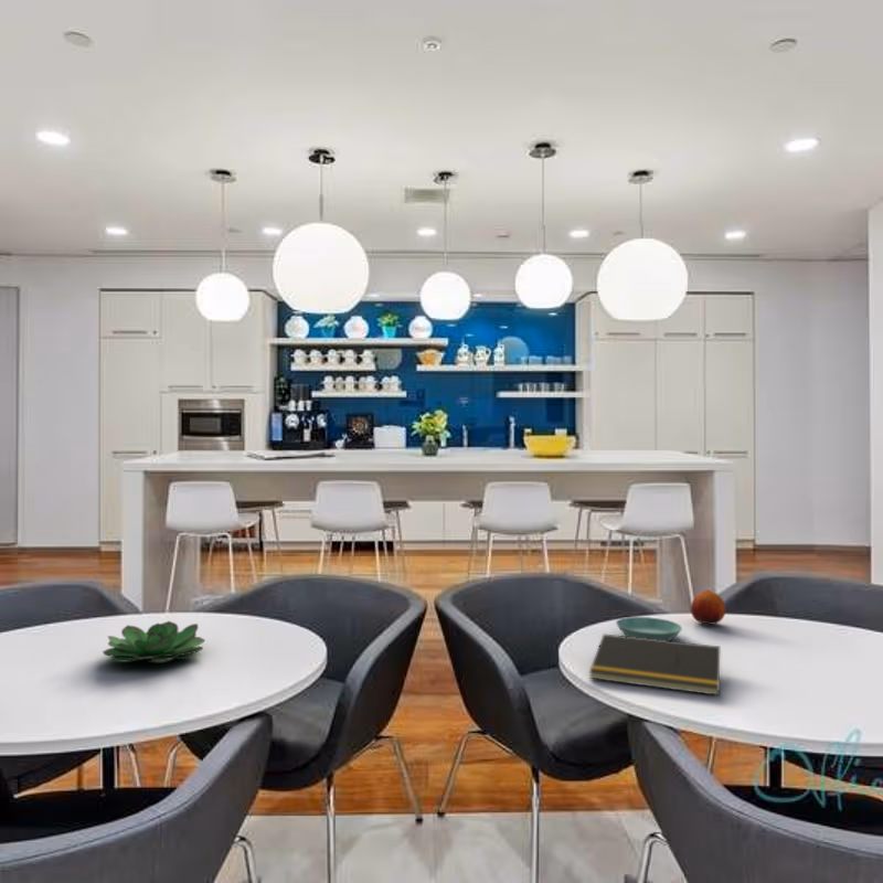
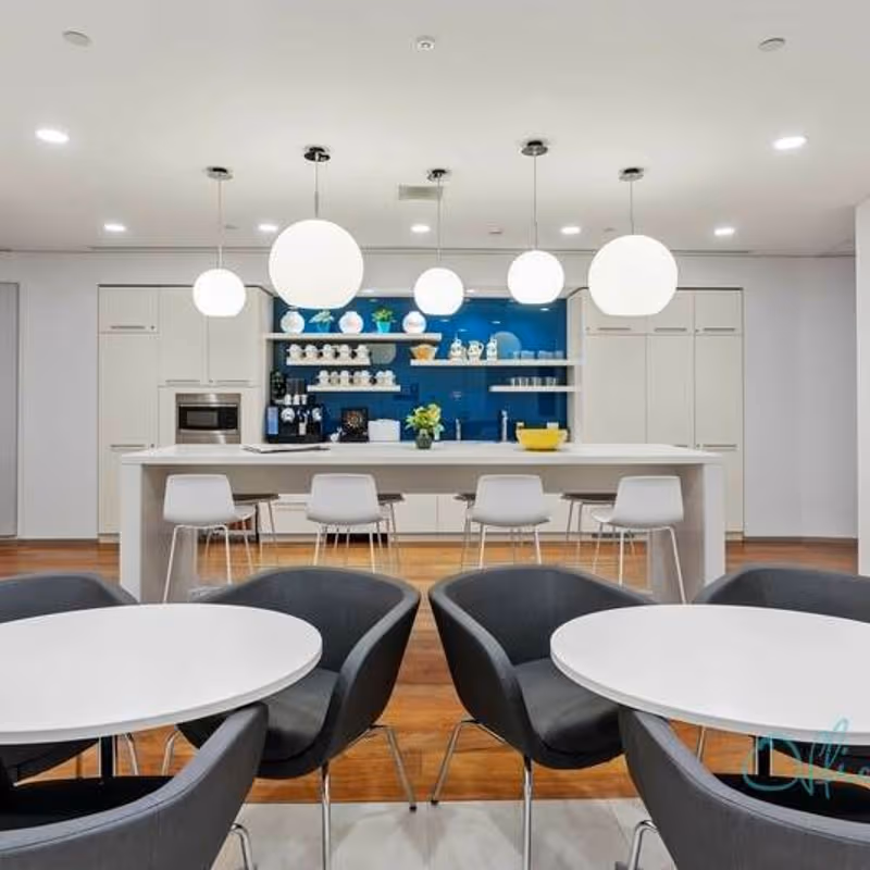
- notepad (656, 661)
- succulent plant (155, 641)
- fruit (708, 606)
- saucer (648, 629)
